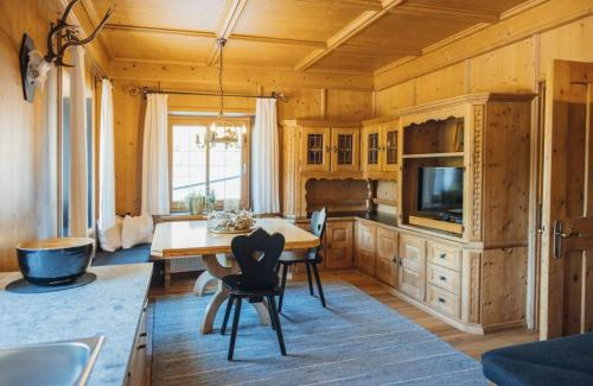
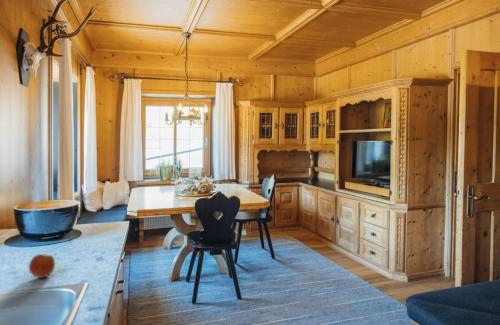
+ apple (42, 265)
